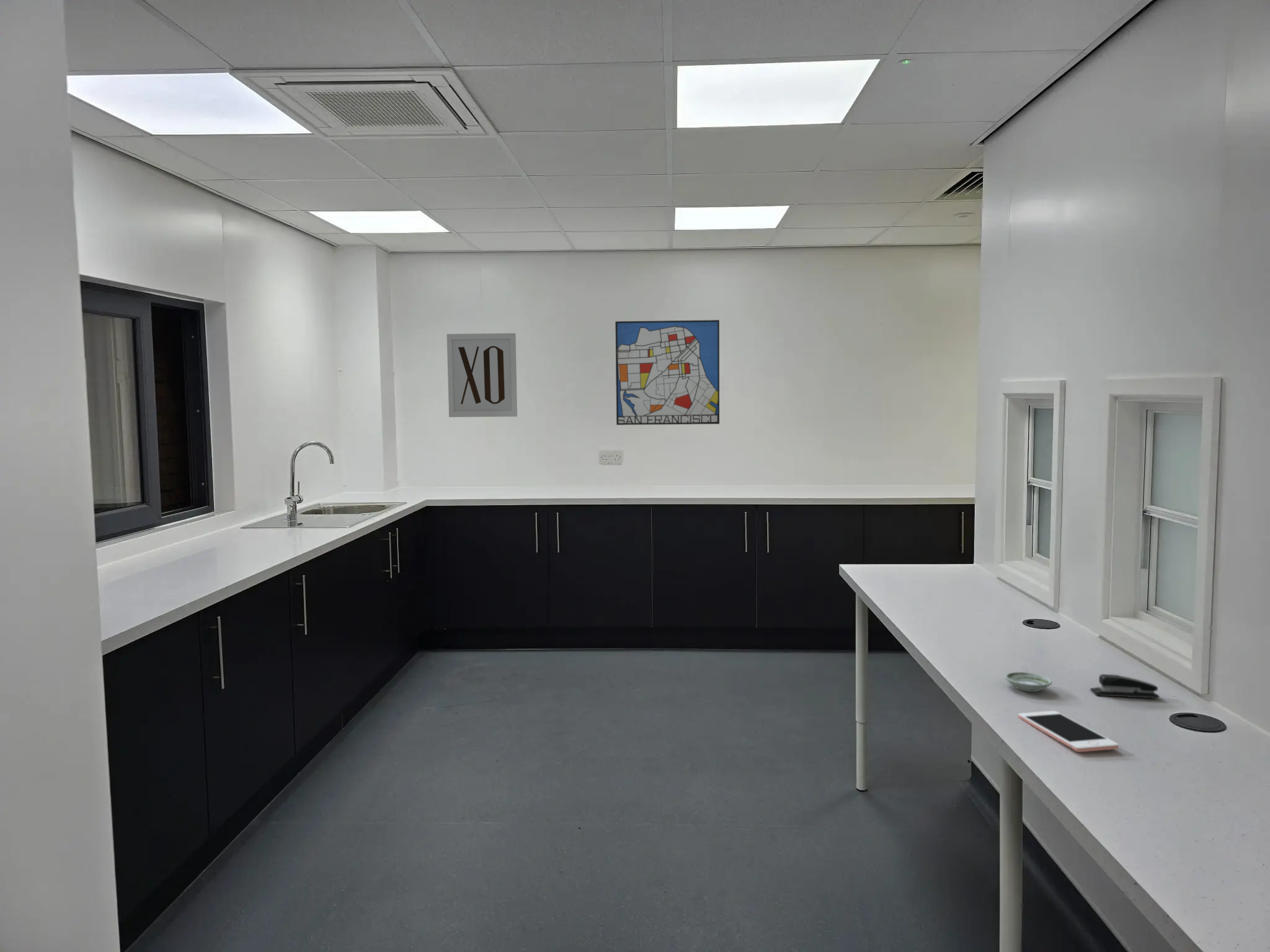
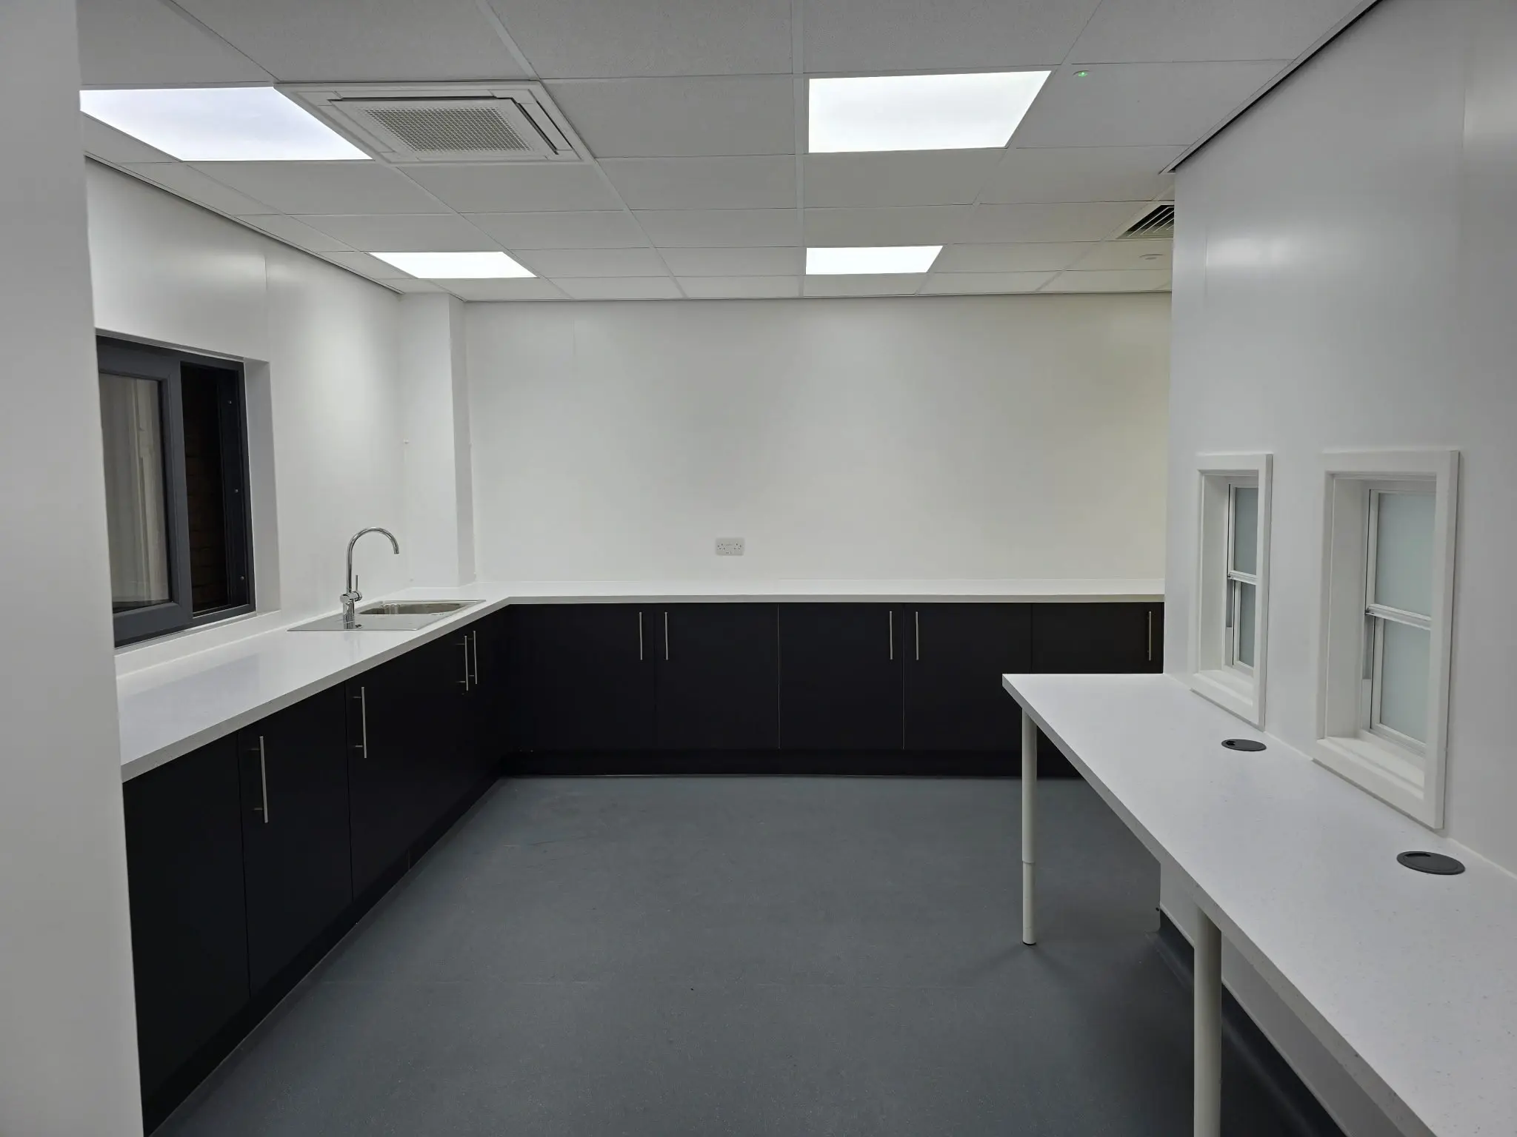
- cell phone (1065, 730)
- stapler (1125, 685)
- wall art (482, 375)
- wall art (667, 372)
- saucer (1028, 683)
